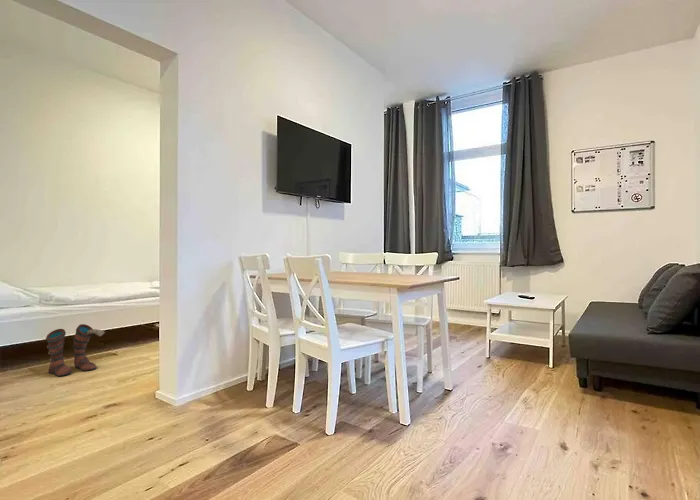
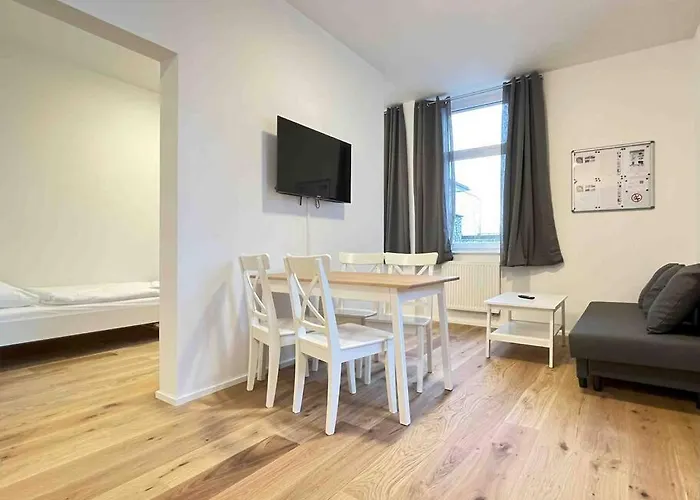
- boots (77, 347)
